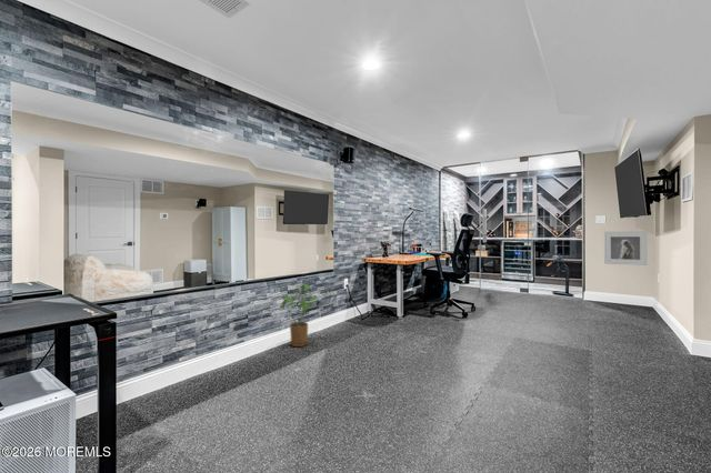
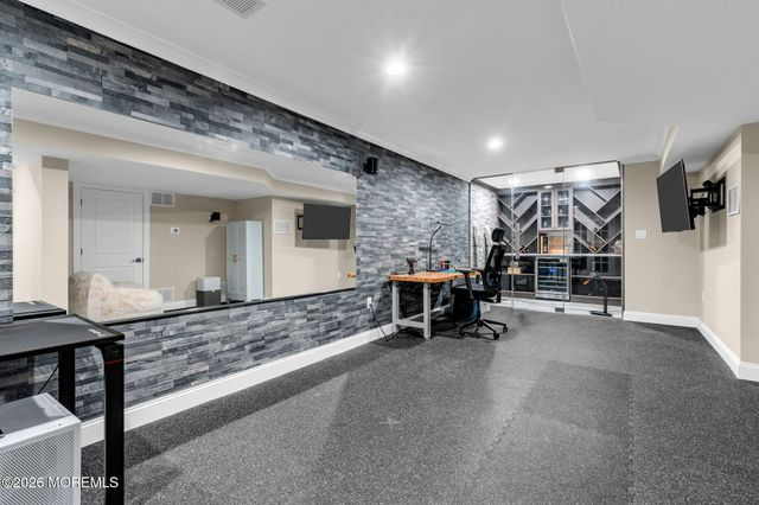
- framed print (624, 248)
- house plant (300, 314)
